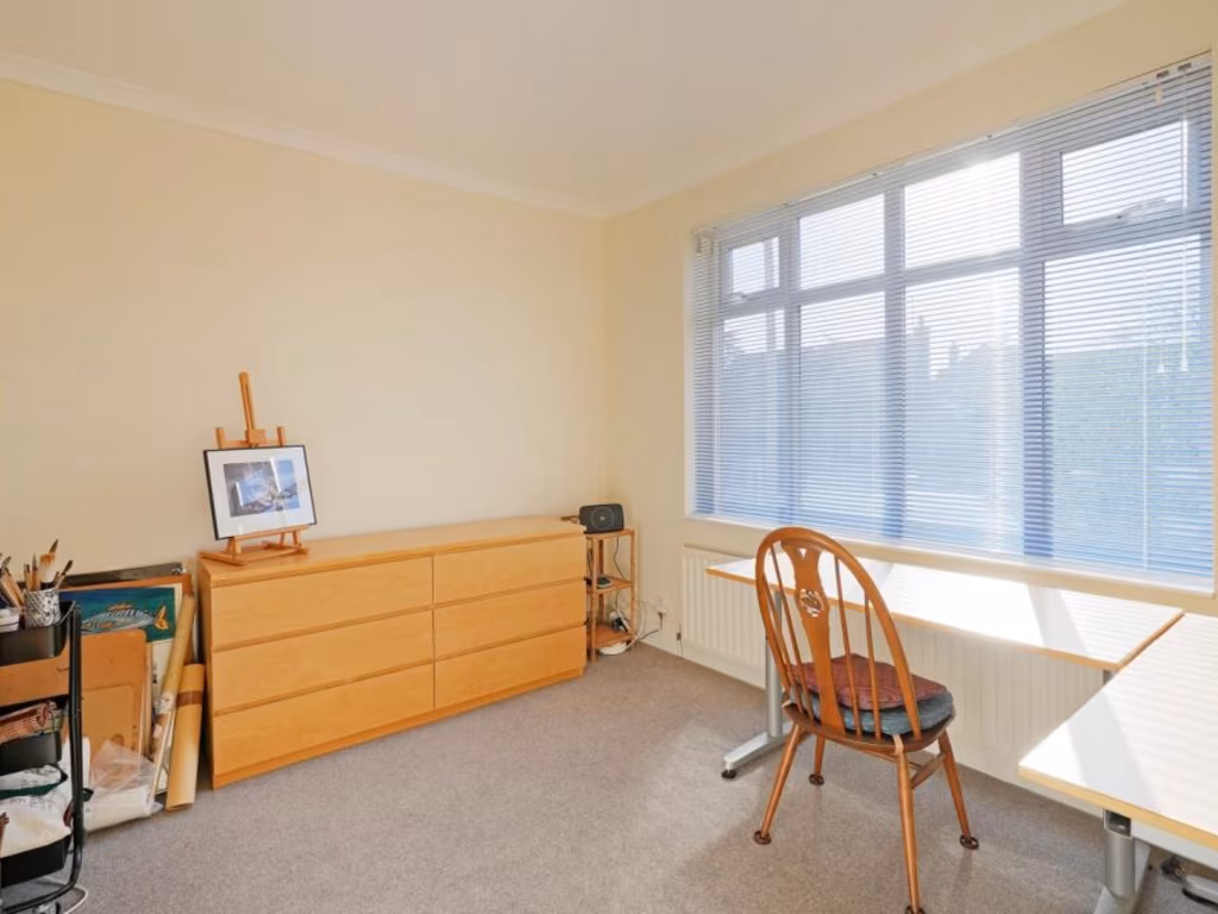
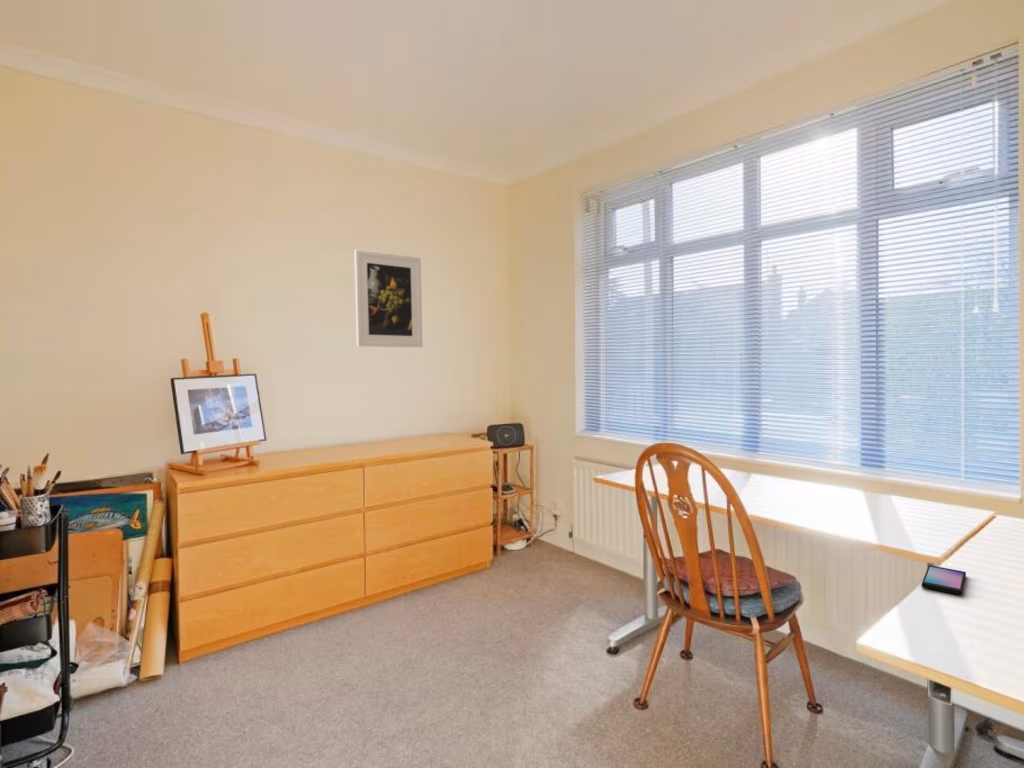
+ smartphone (944, 579)
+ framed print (389, 300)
